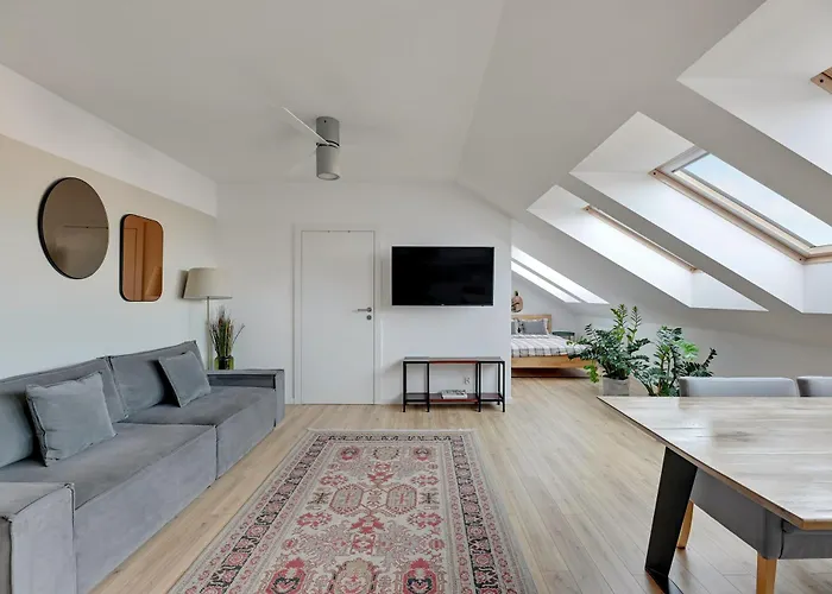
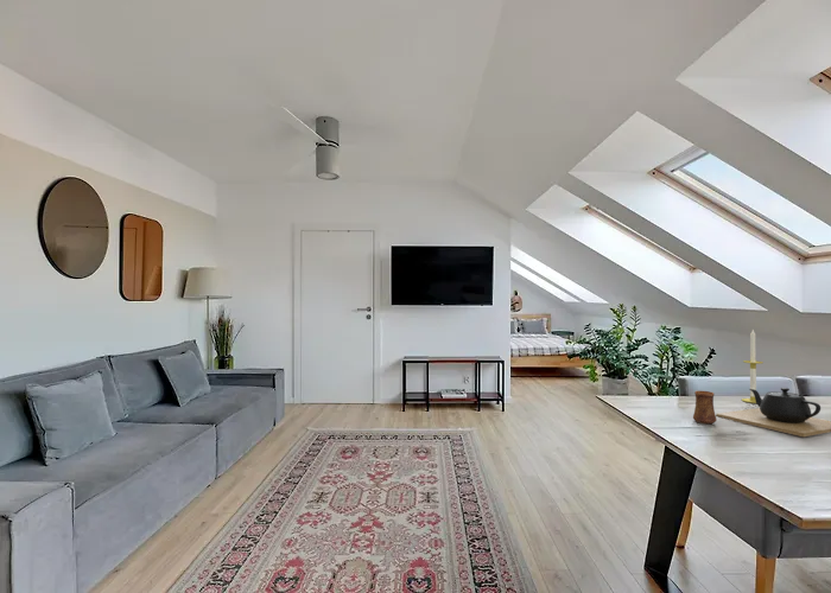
+ teapot (780, 404)
+ cup (704, 407)
+ candle (753, 364)
